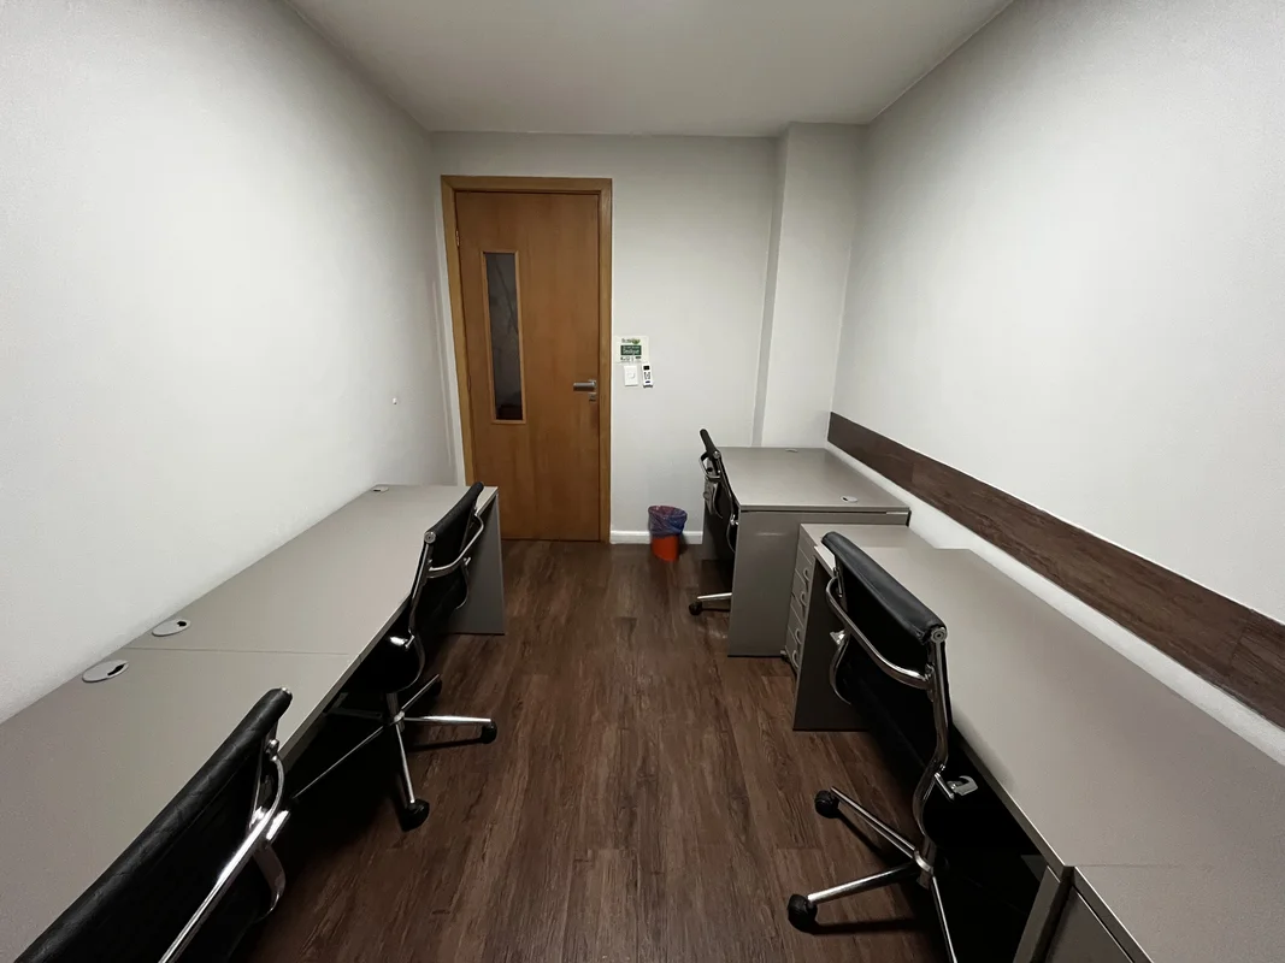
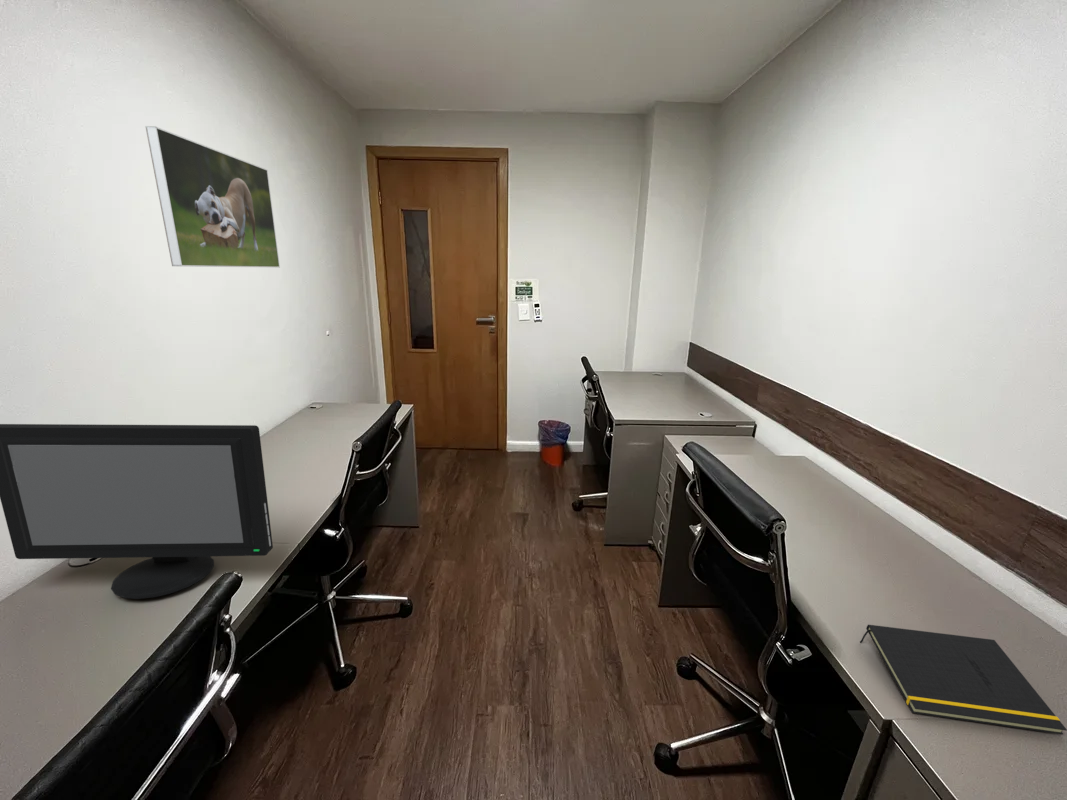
+ notepad (955, 673)
+ computer monitor (148, 504)
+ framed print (226, 211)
